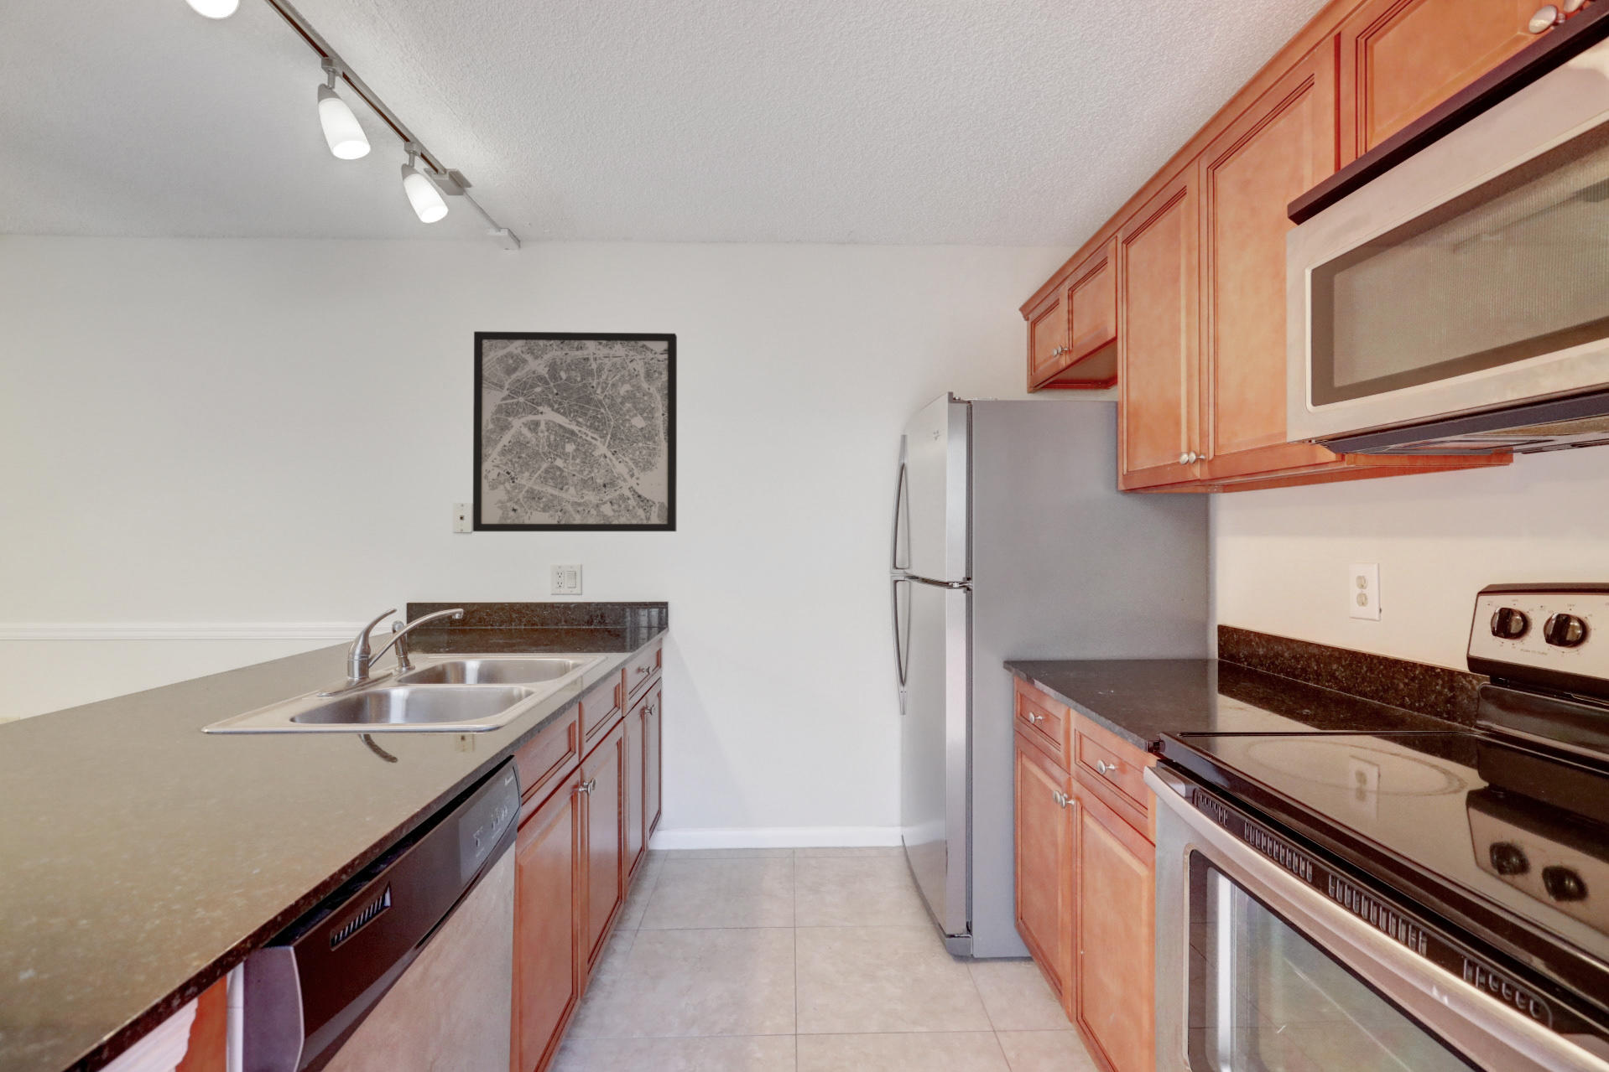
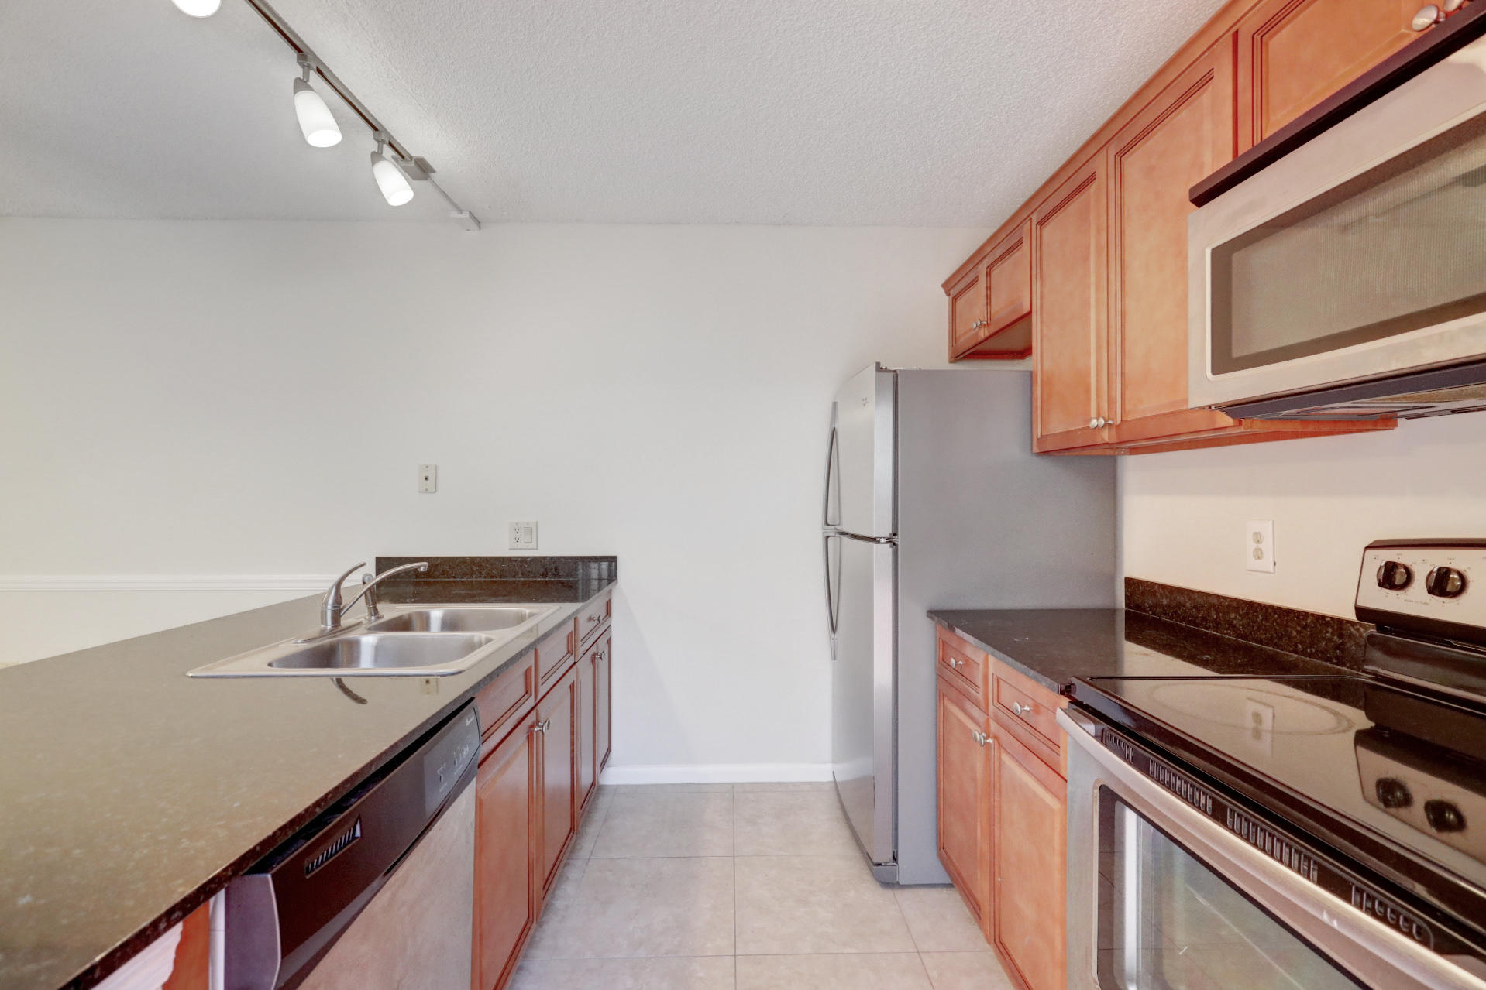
- wall art (576, 432)
